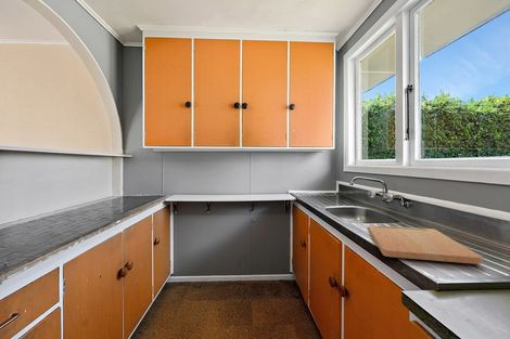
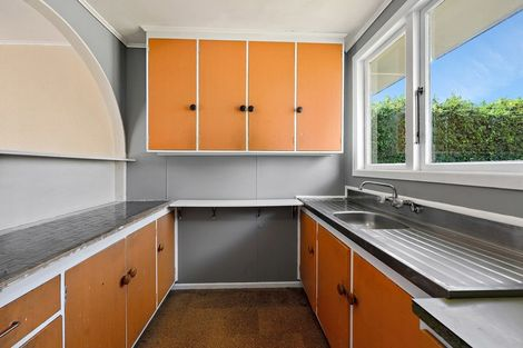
- cutting board (412, 240)
